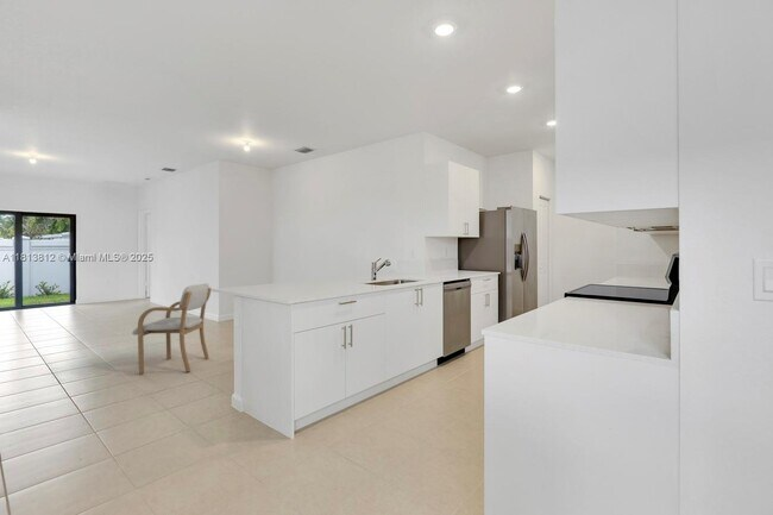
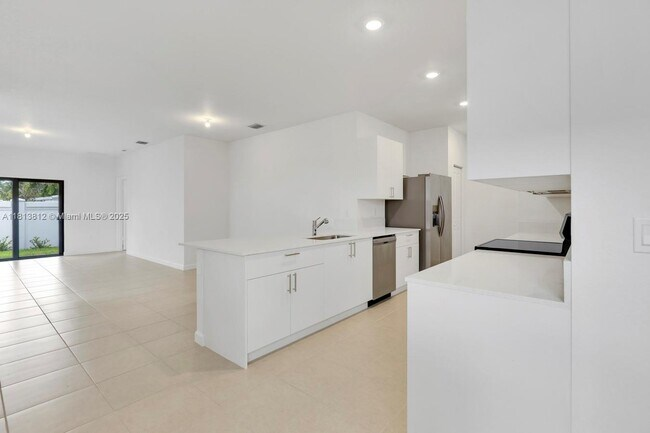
- armchair (172, 325)
